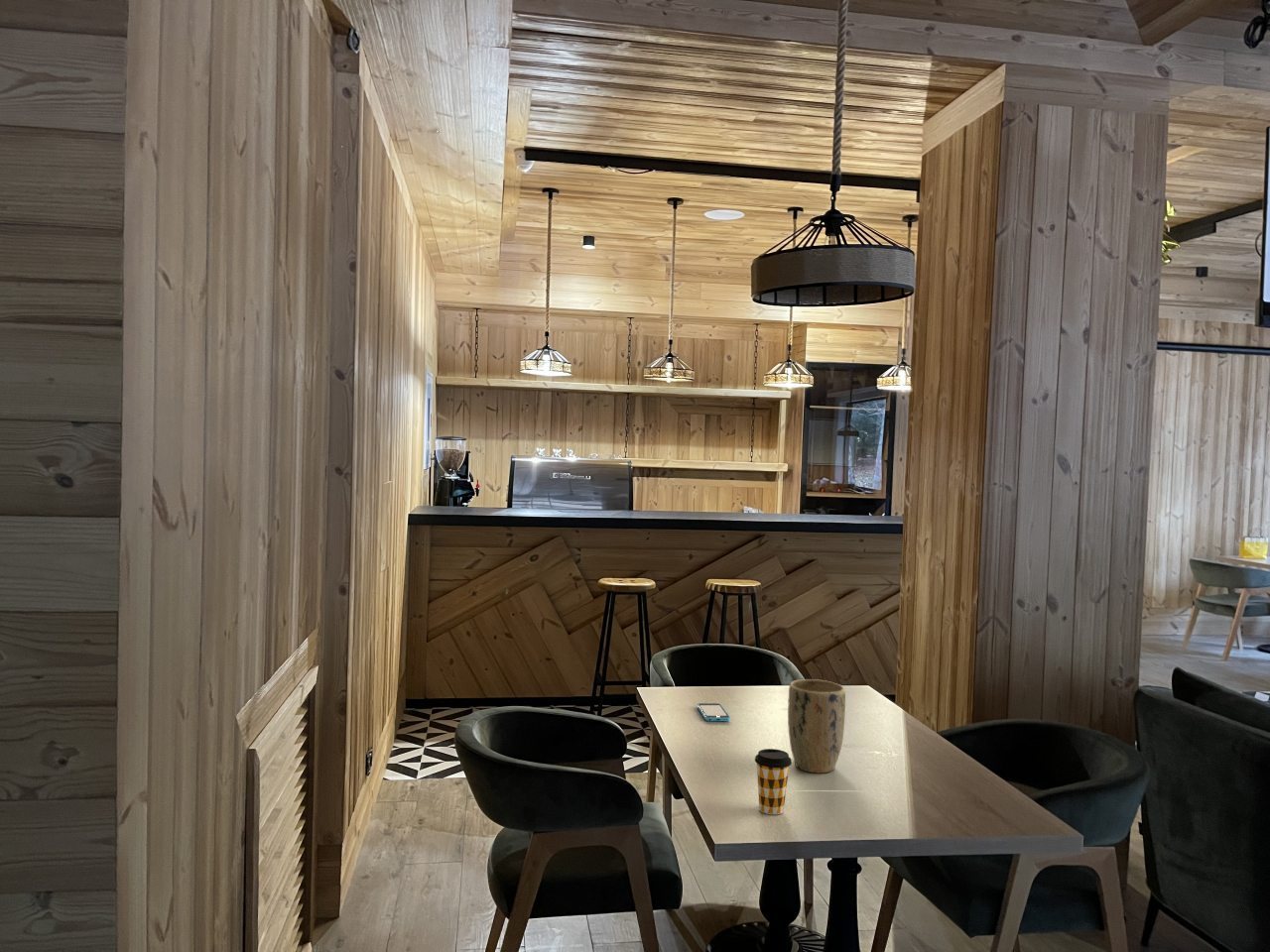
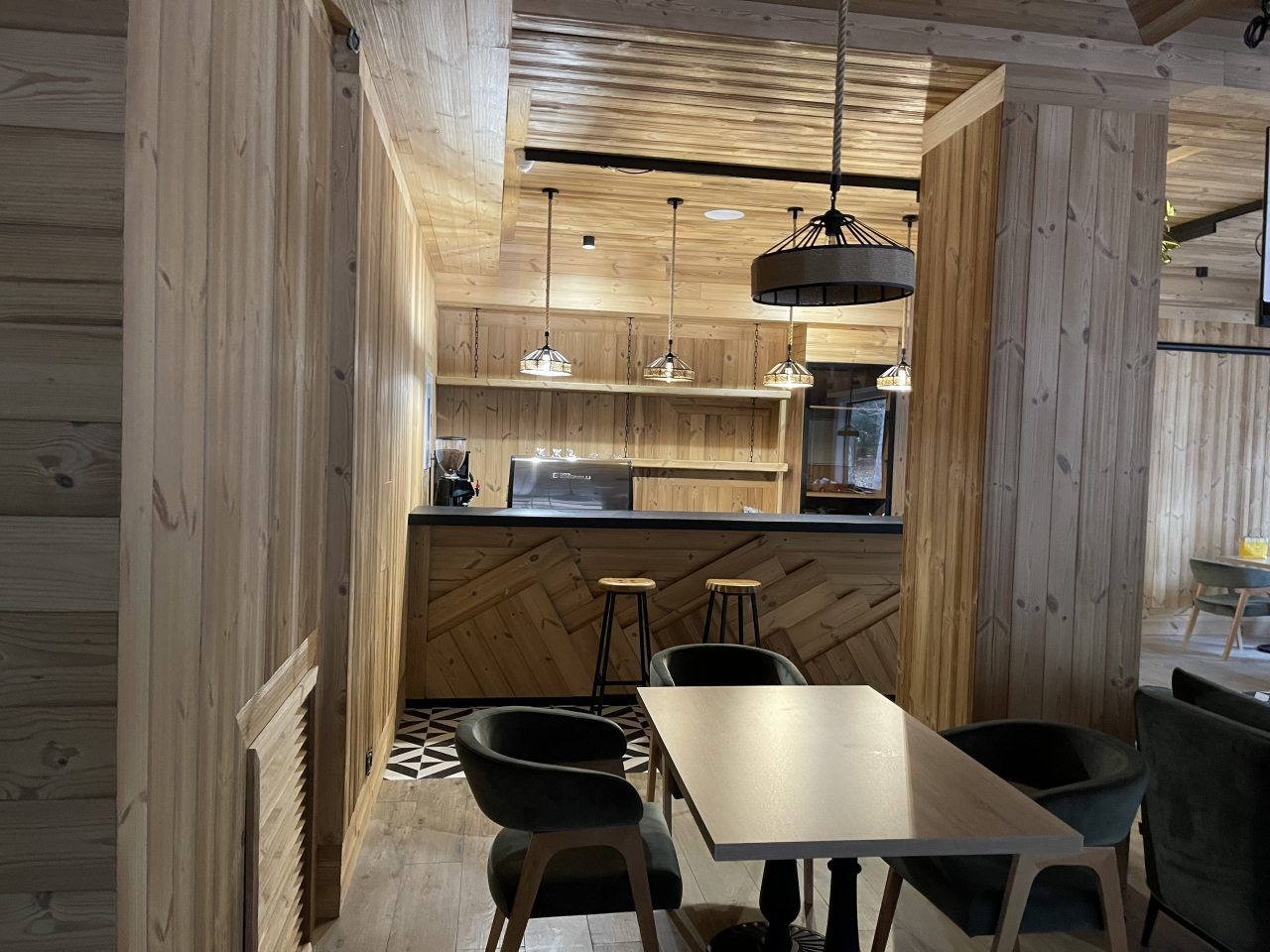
- plant pot (815, 726)
- smartphone (712, 712)
- coffee cup (772, 781)
